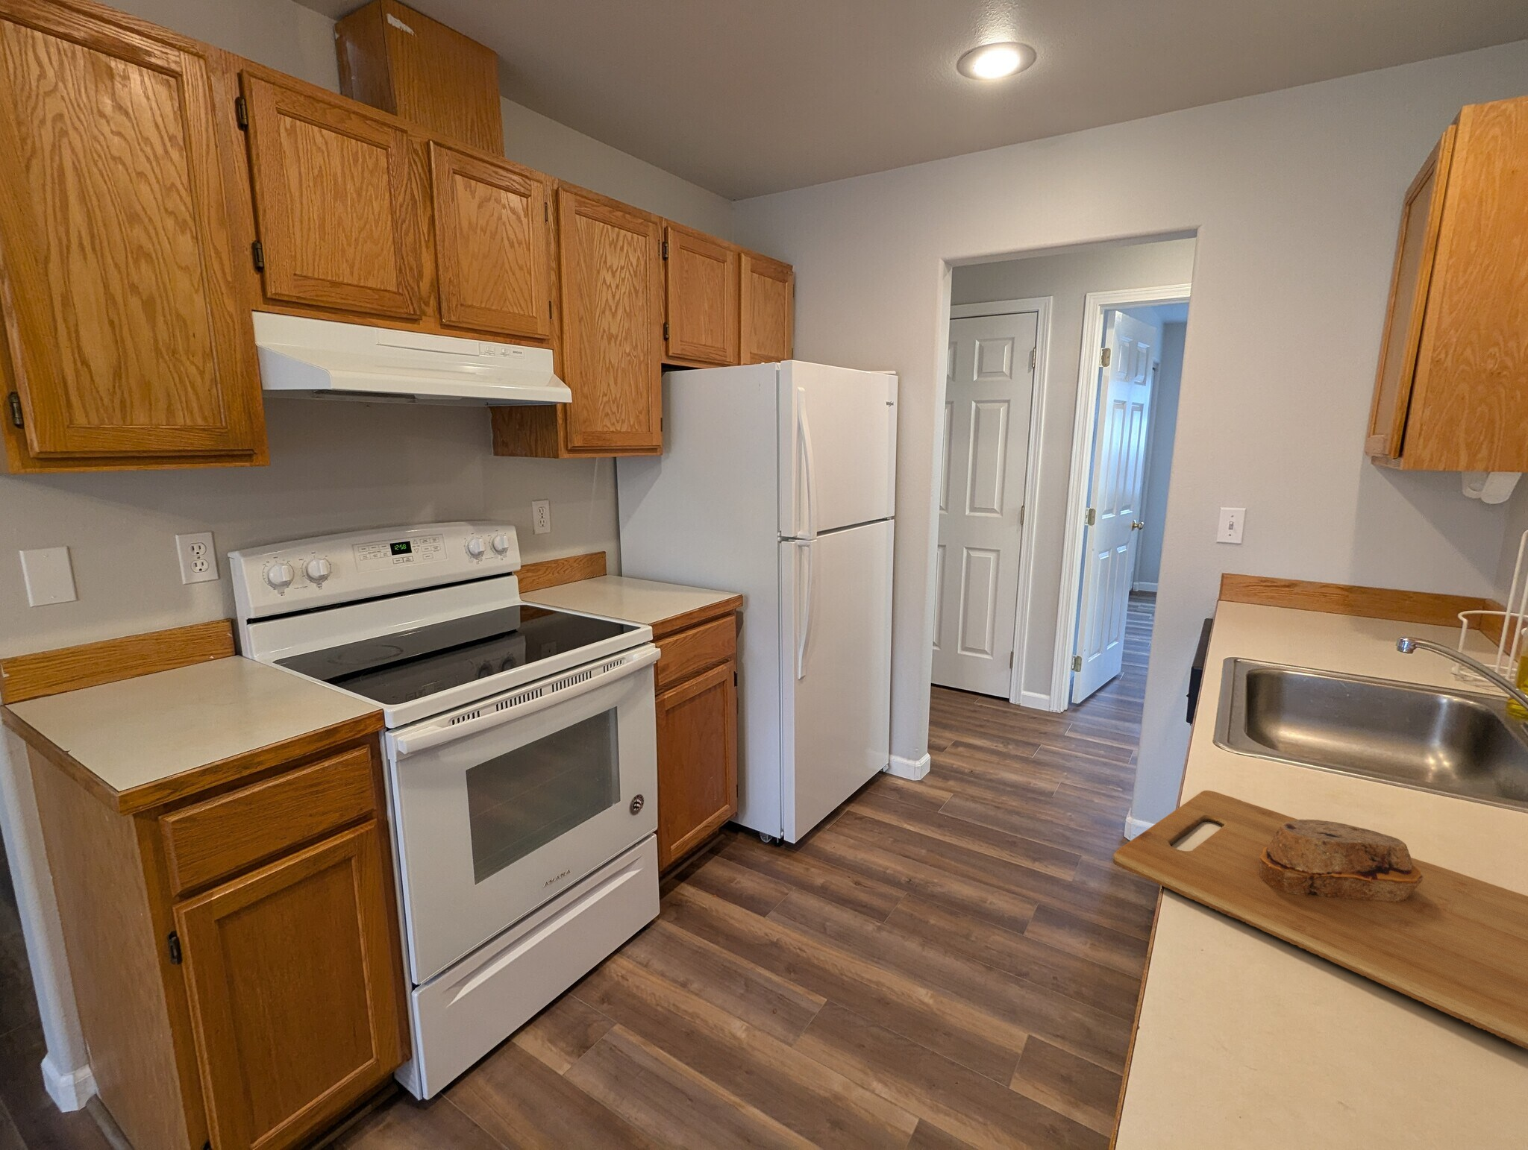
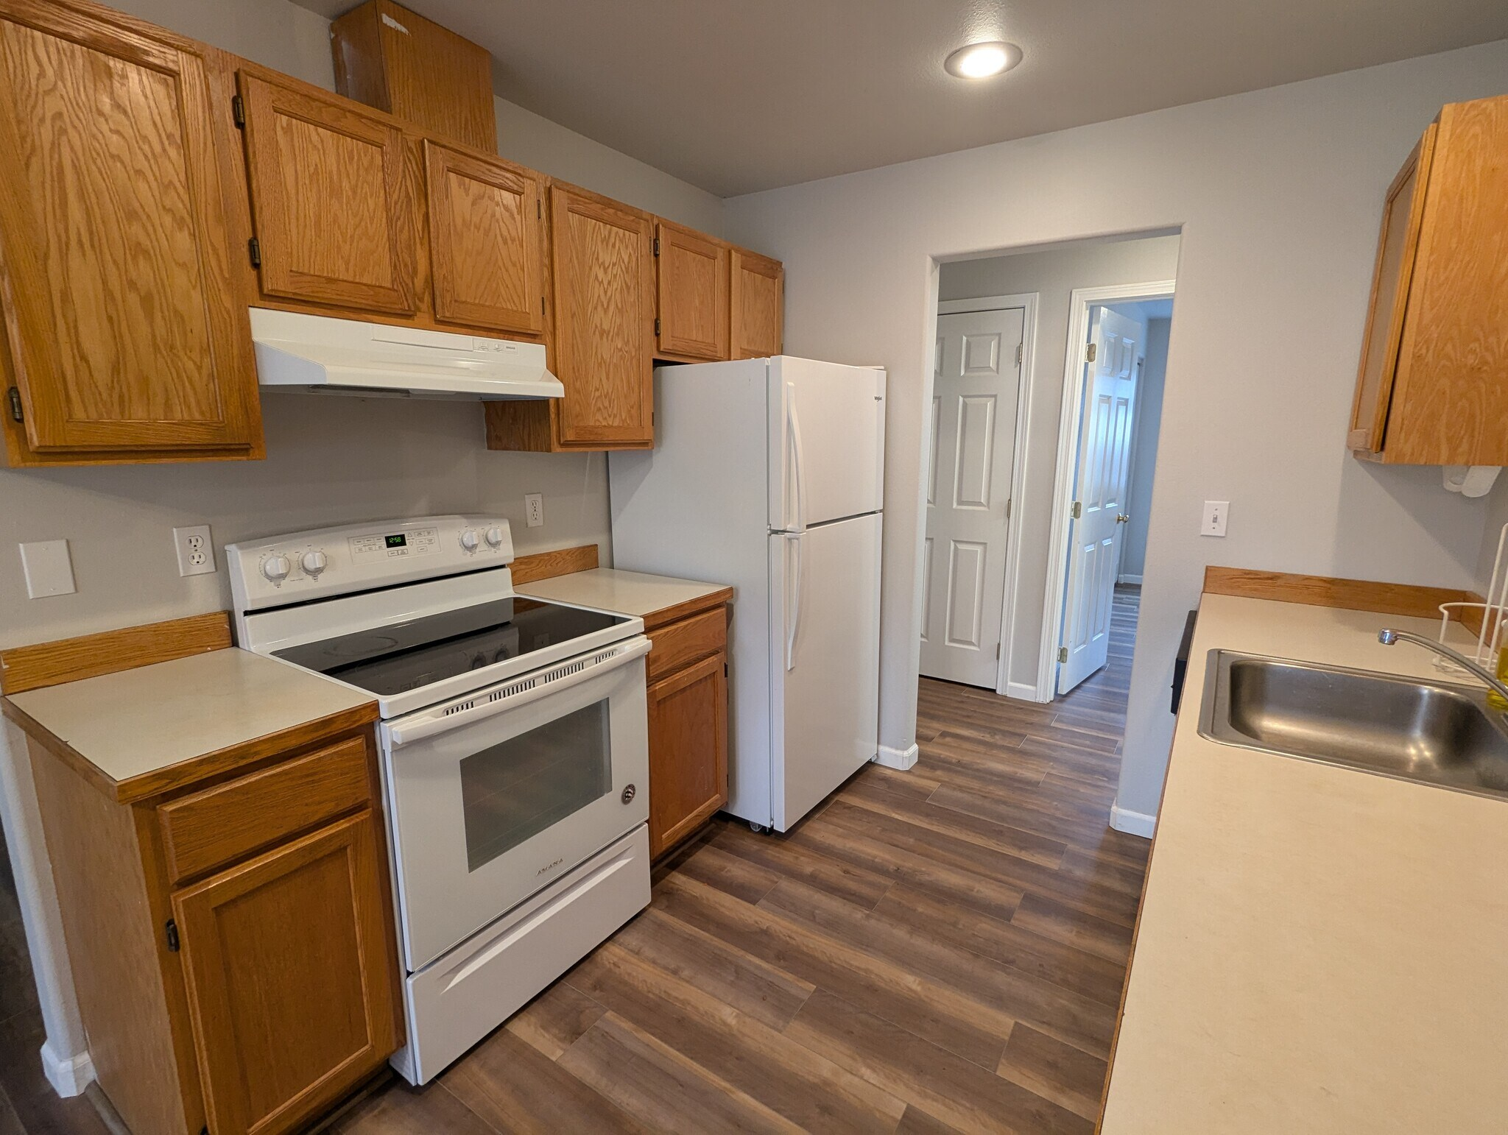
- cutting board (1338, 862)
